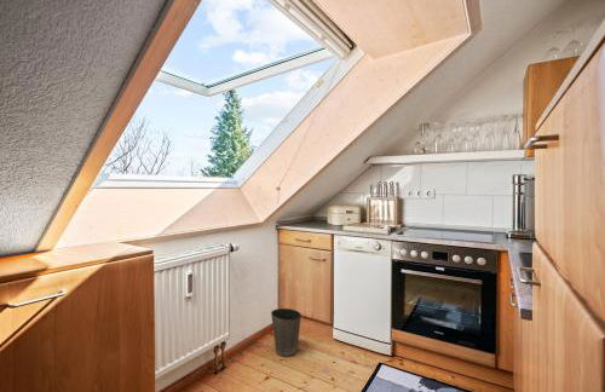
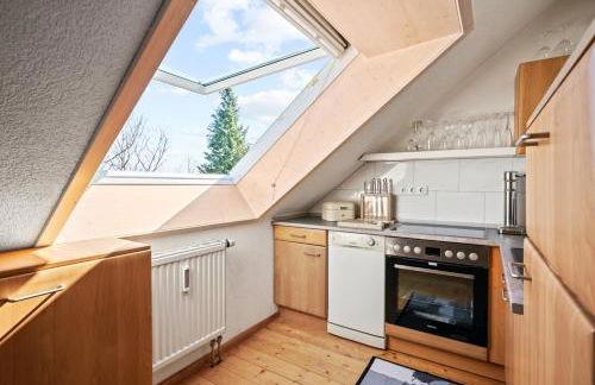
- waste basket (286, 332)
